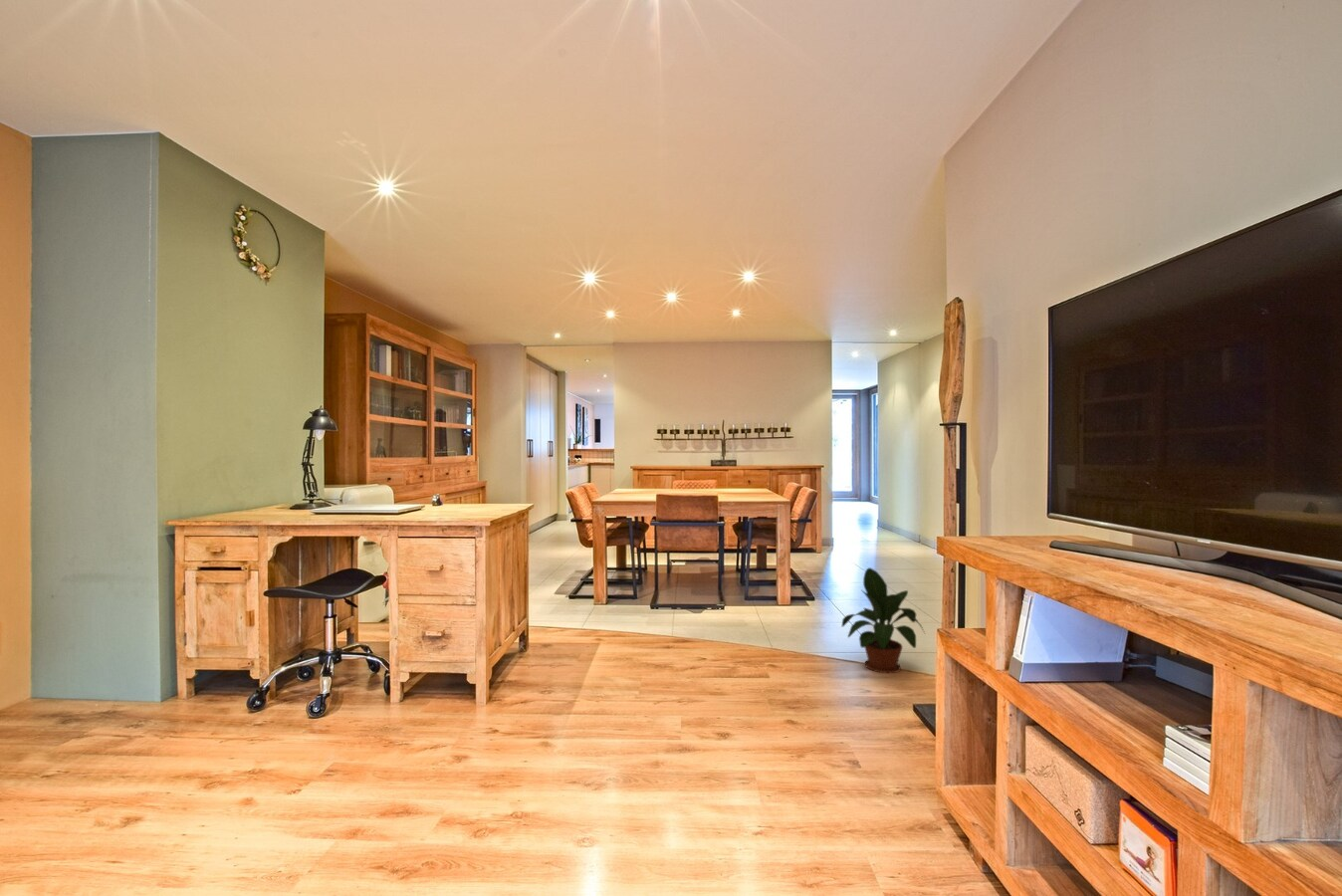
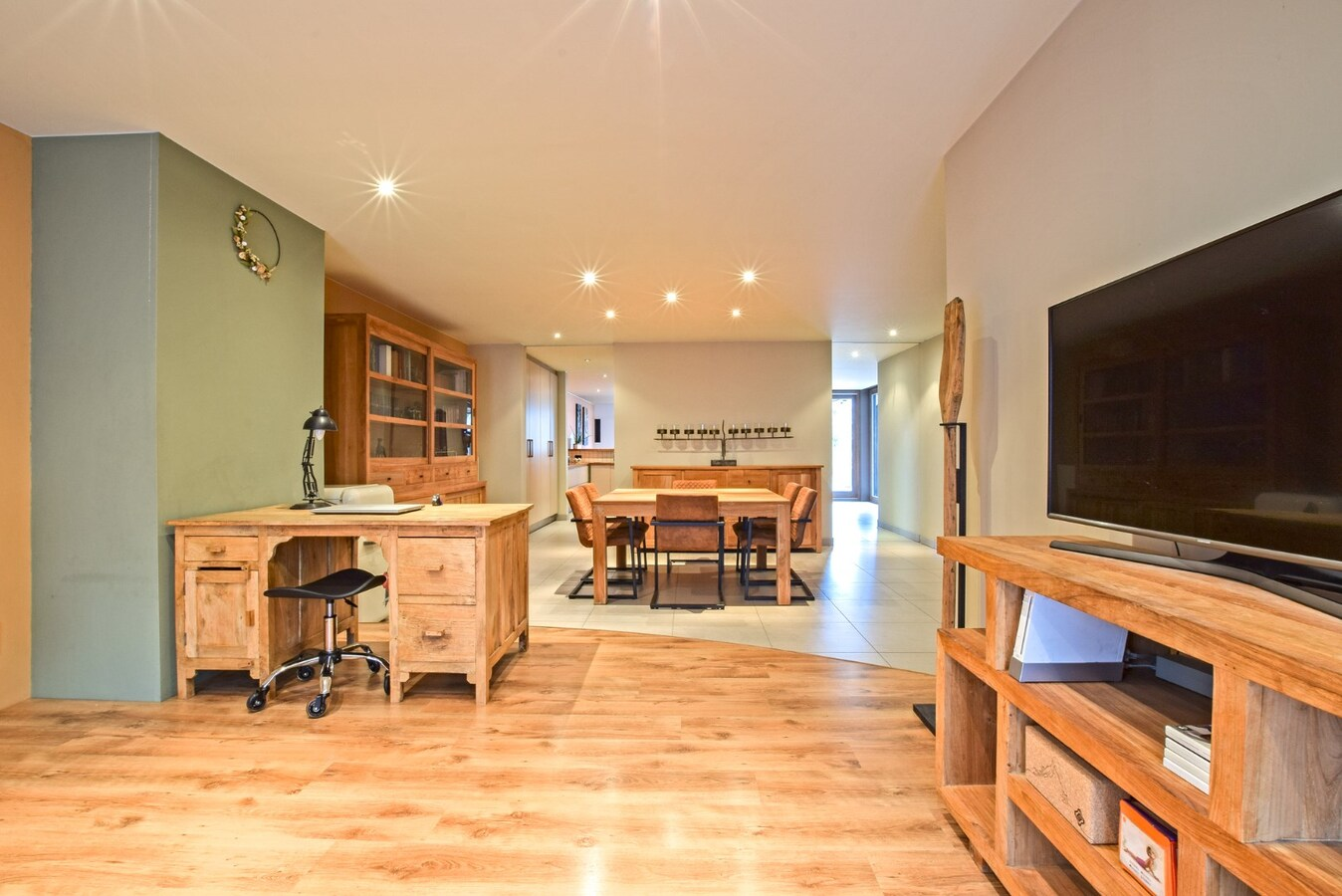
- potted plant (885, 619)
